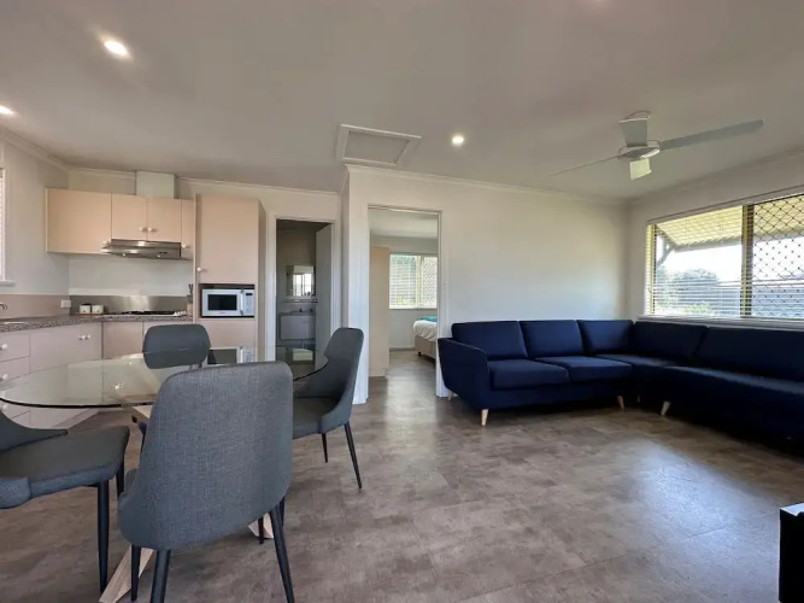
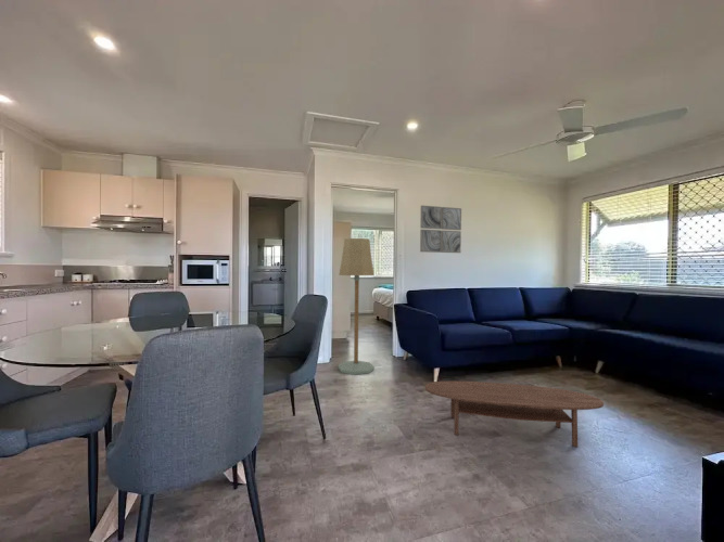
+ coffee table (508, 411)
+ floor lamp (356, 304)
+ wall art (442, 229)
